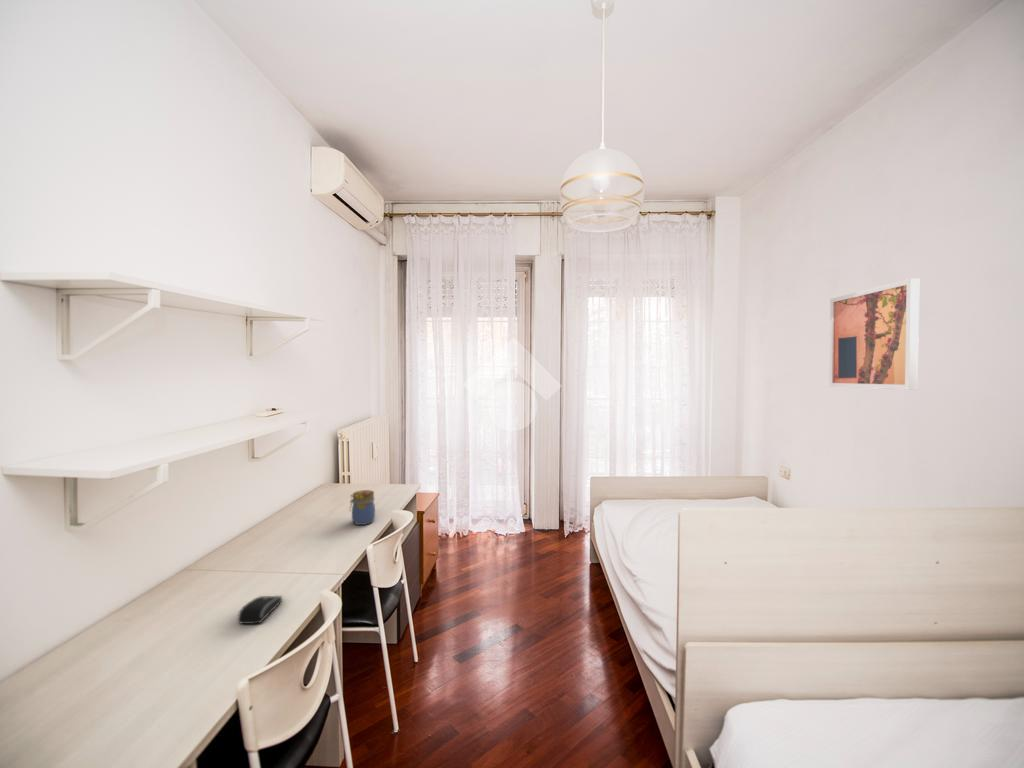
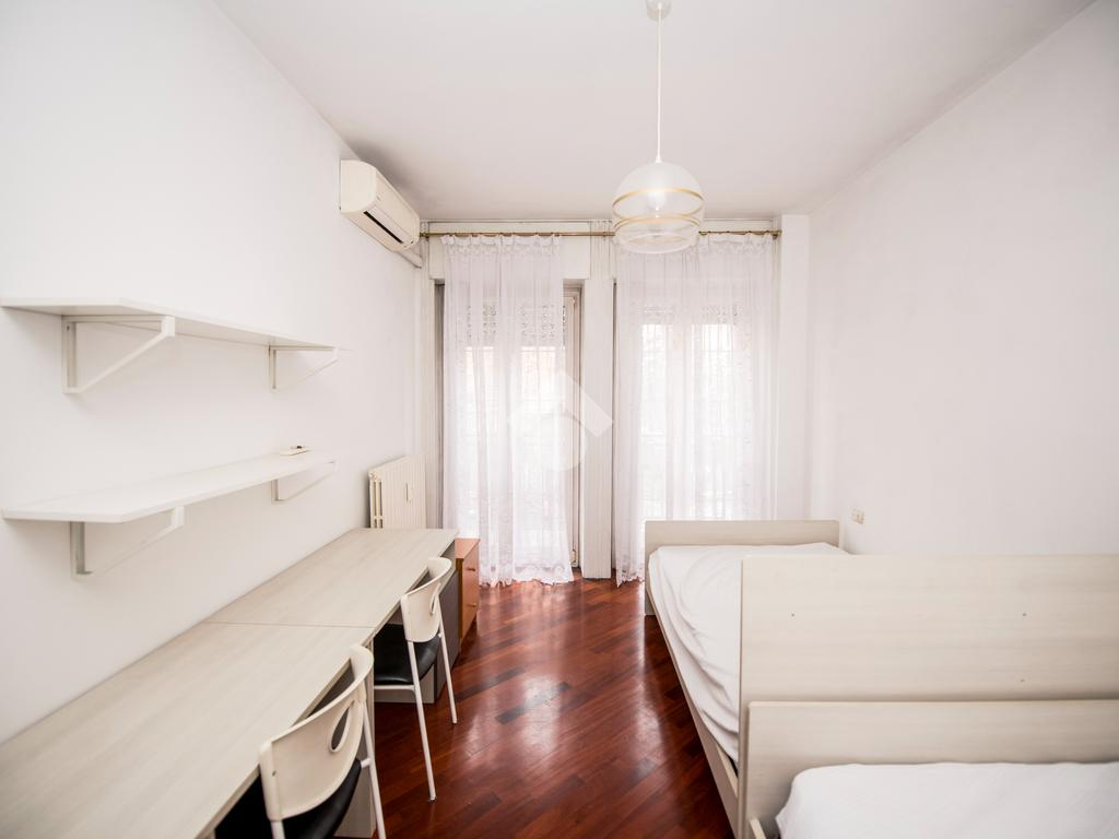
- jar (362, 506)
- computer mouse (261, 606)
- wall art (869, 339)
